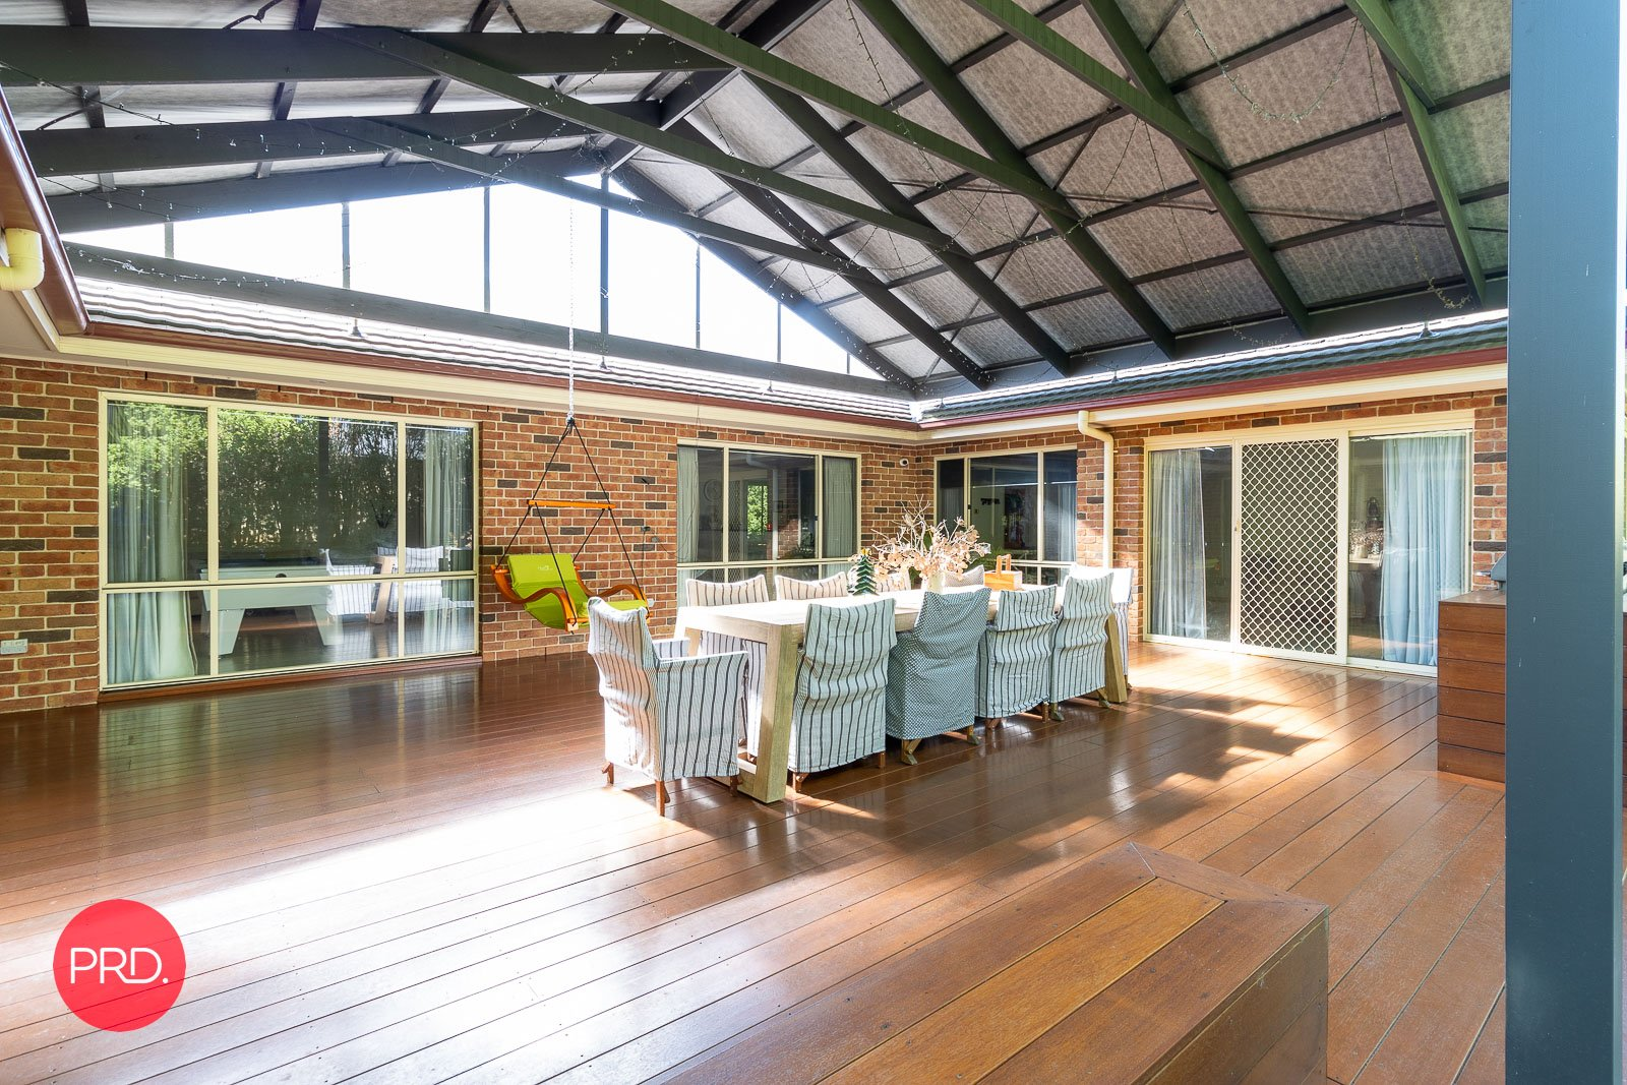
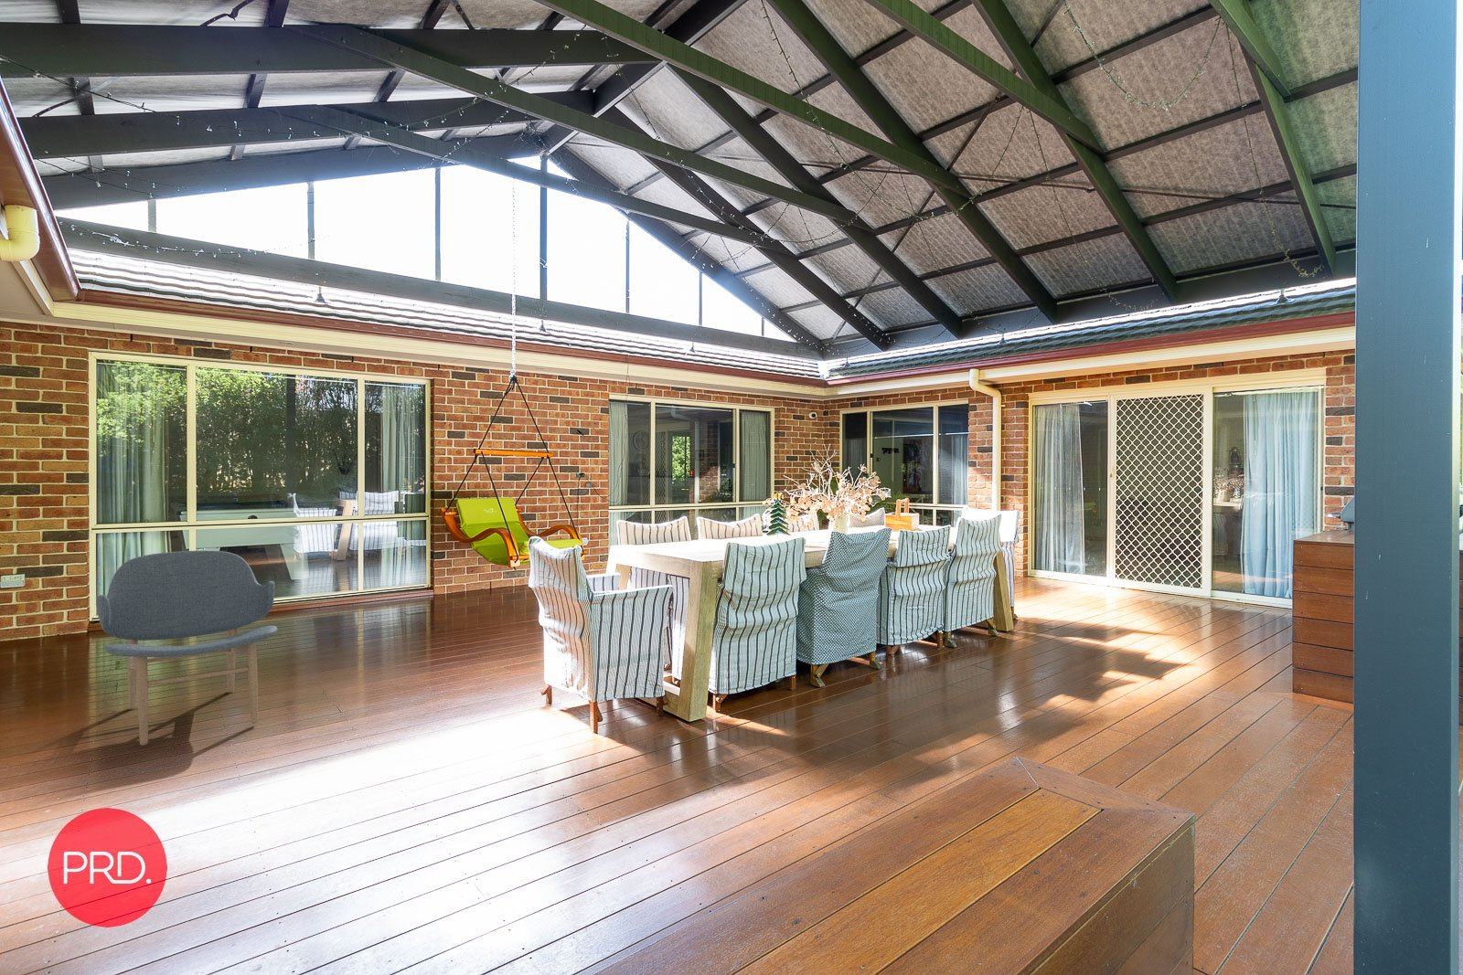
+ lounge chair (192, 635)
